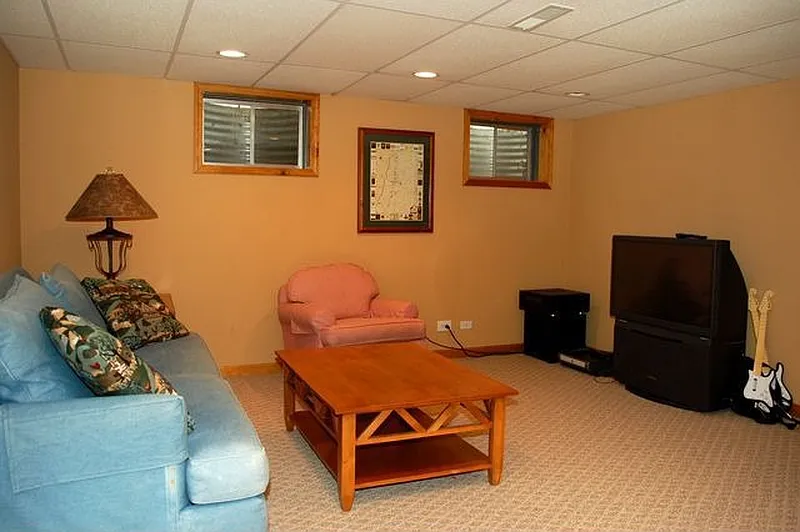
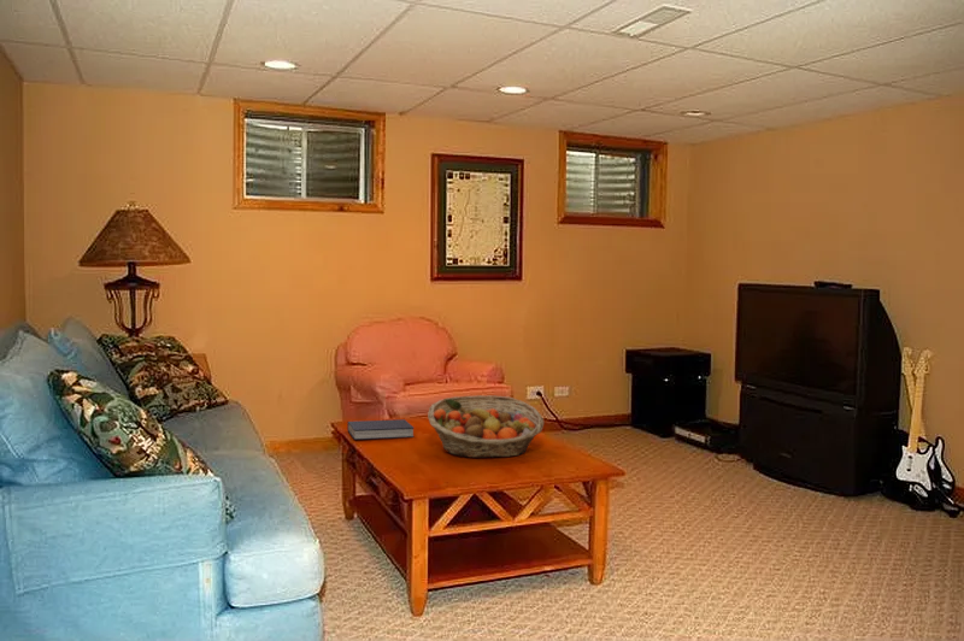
+ fruit basket (484, 425)
+ book (380, 429)
